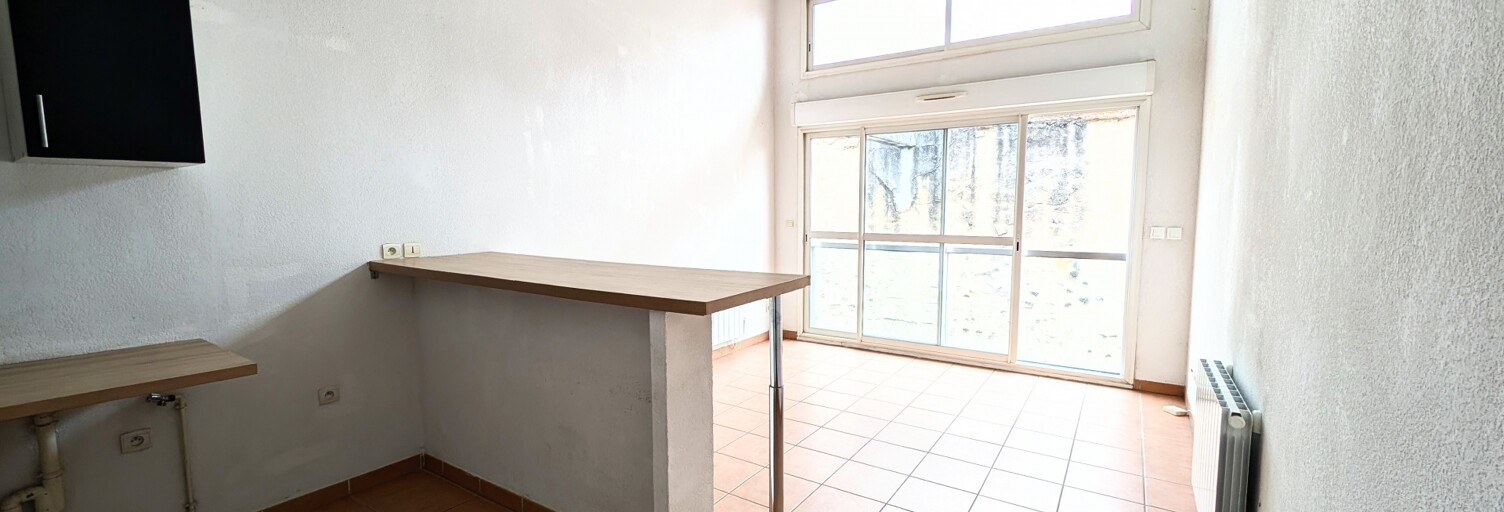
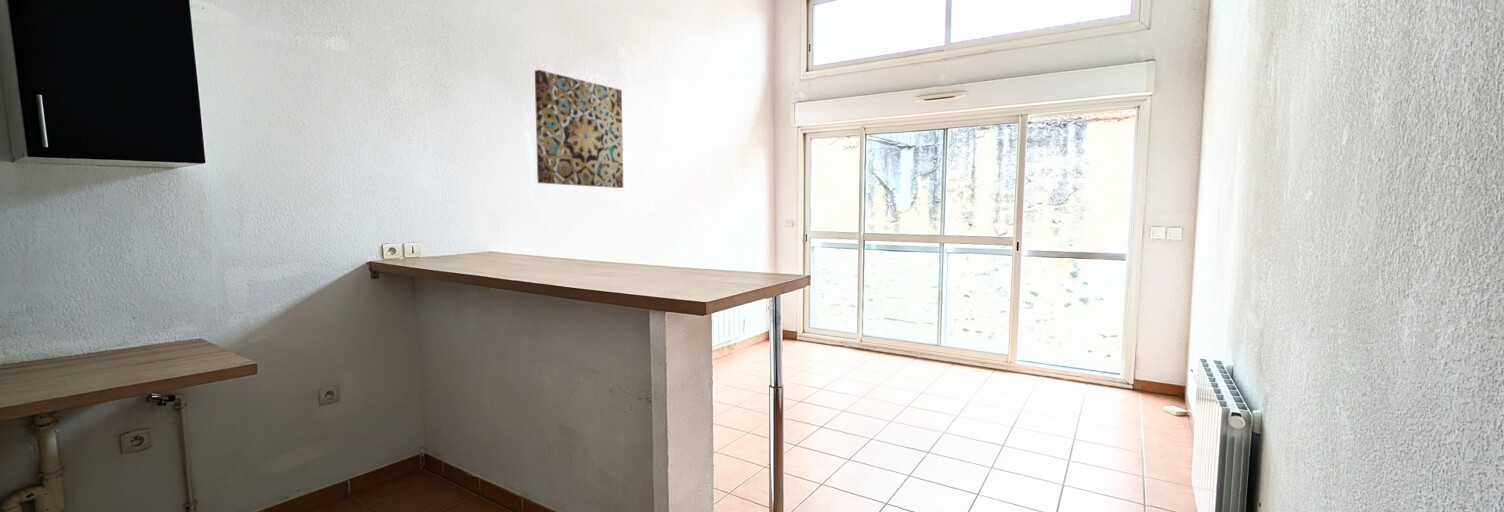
+ wall art (582, 133)
